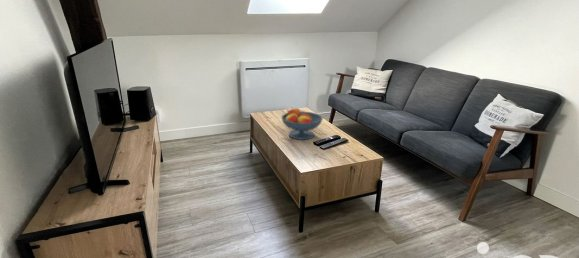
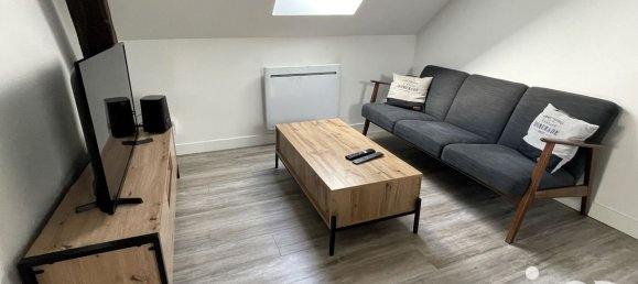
- fruit bowl (301, 122)
